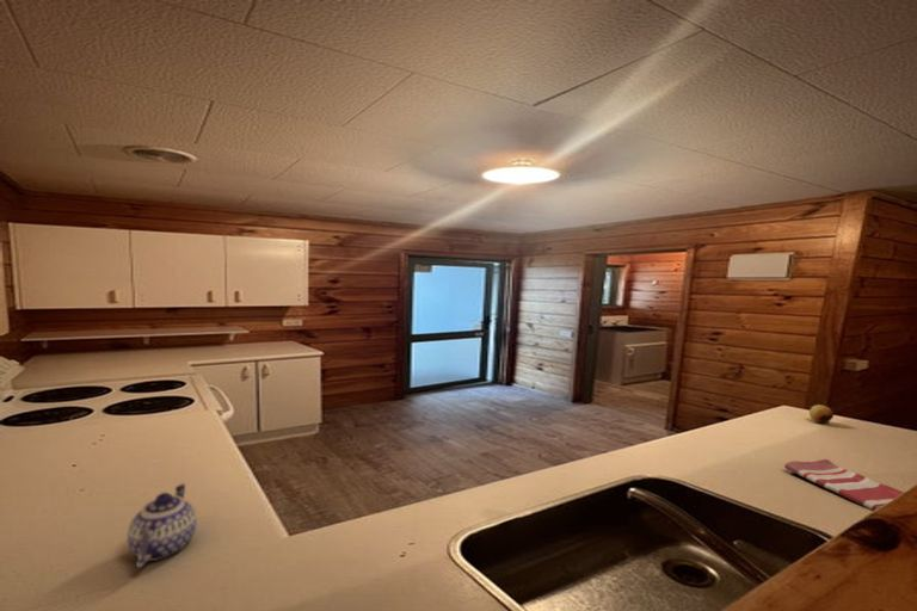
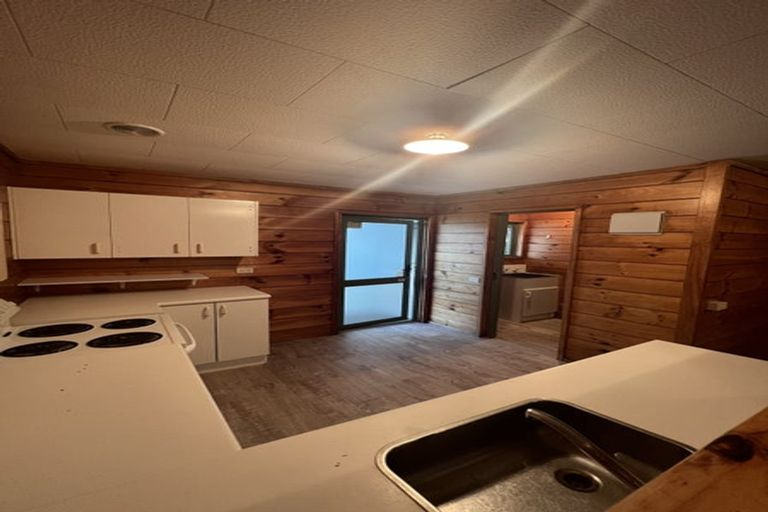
- fruit (820, 414)
- teapot (164, 520)
- dish towel (847, 482)
